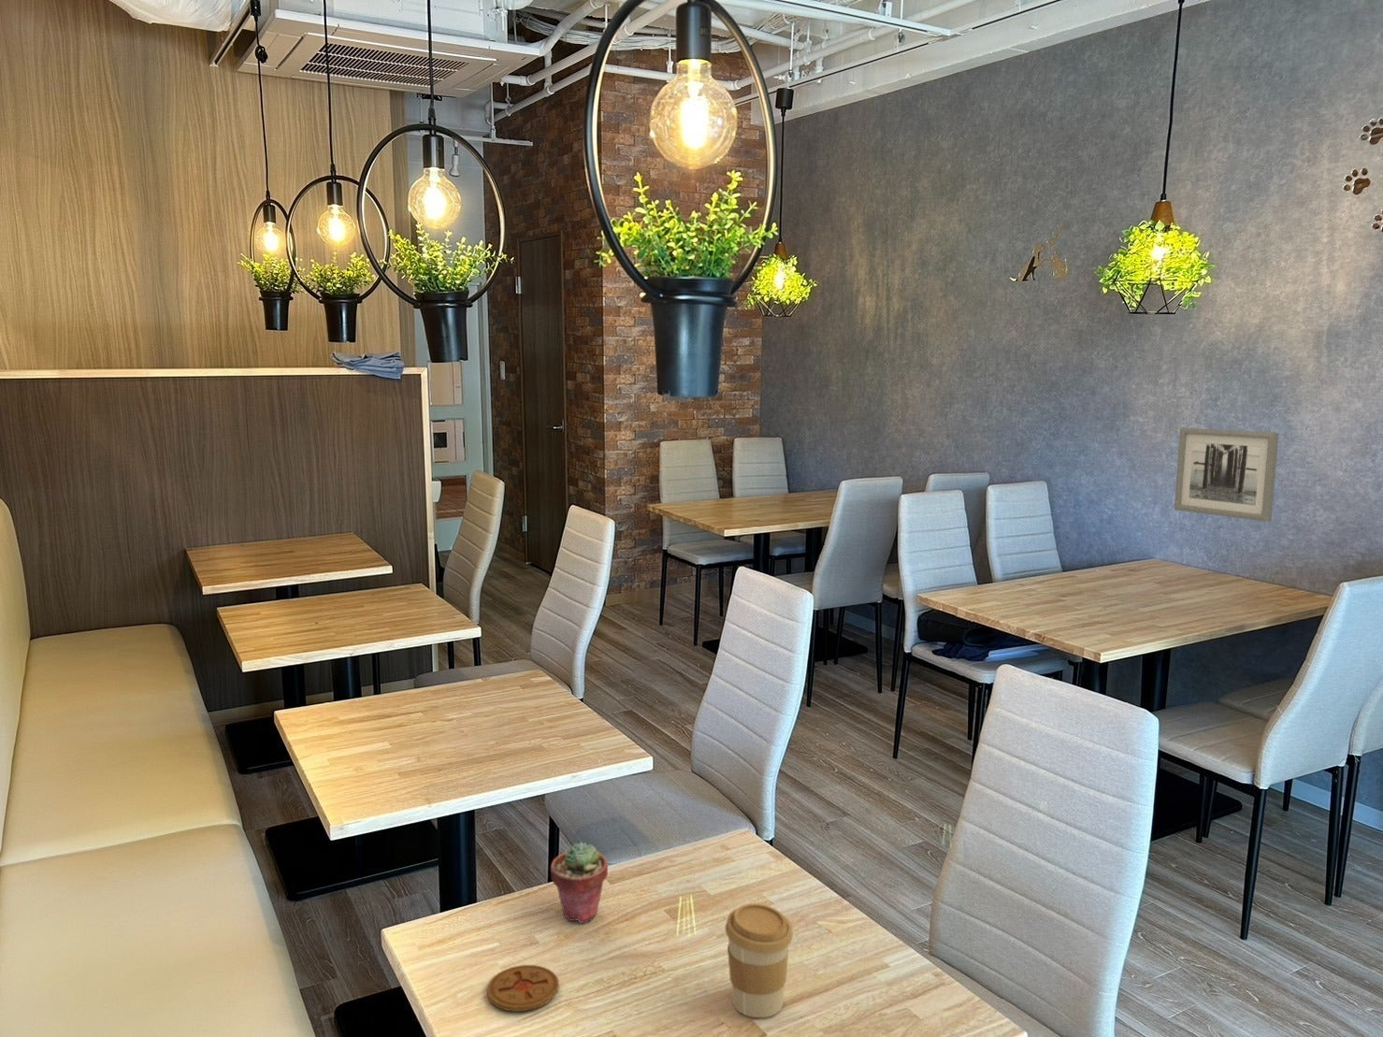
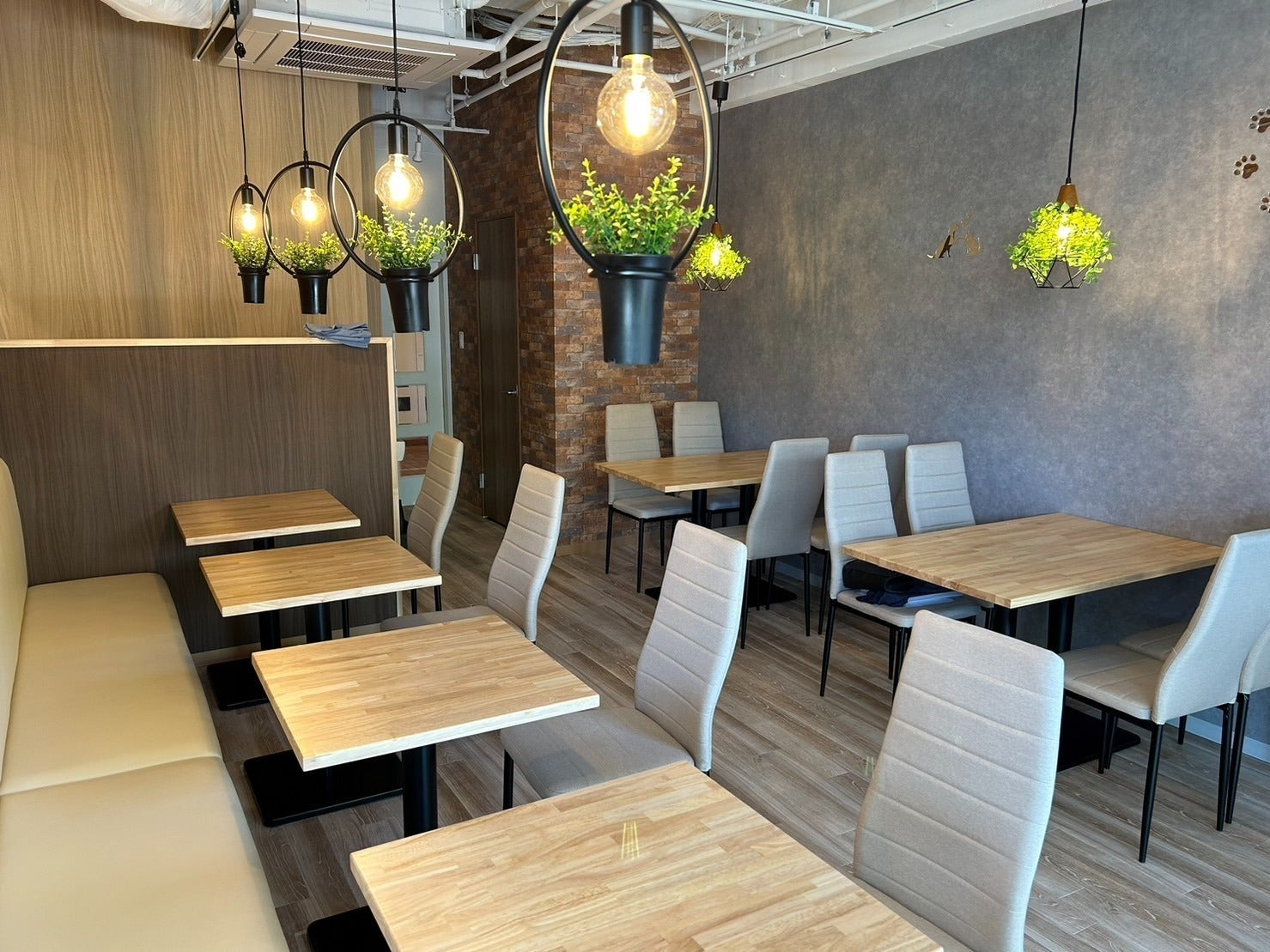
- coffee cup (758, 959)
- potted succulent (579, 877)
- wall art (1224, 473)
- coaster (523, 987)
